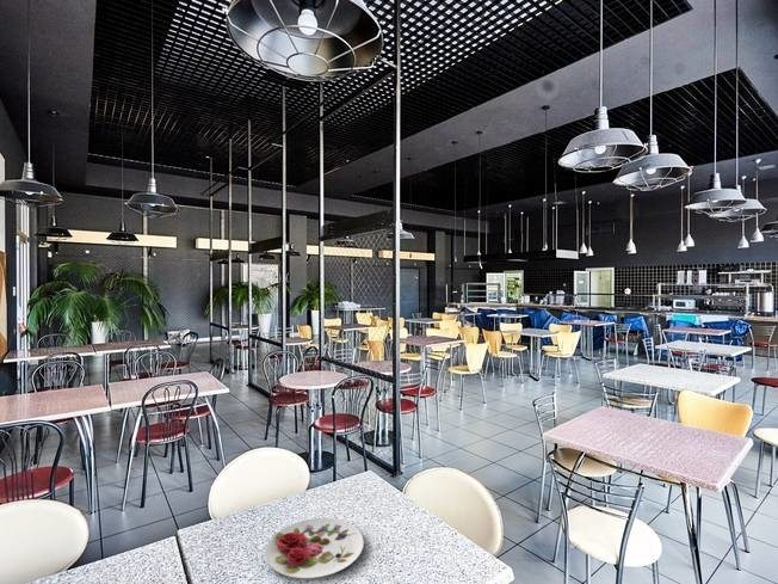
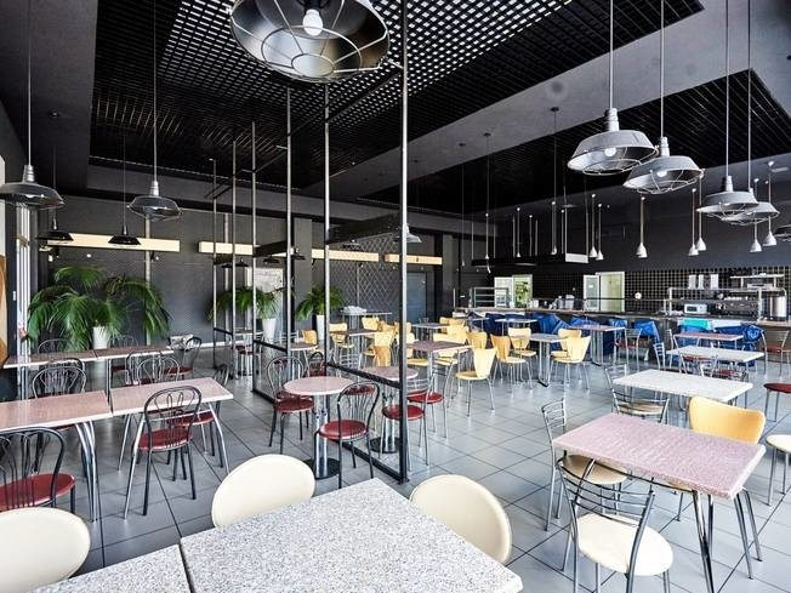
- plate (315, 543)
